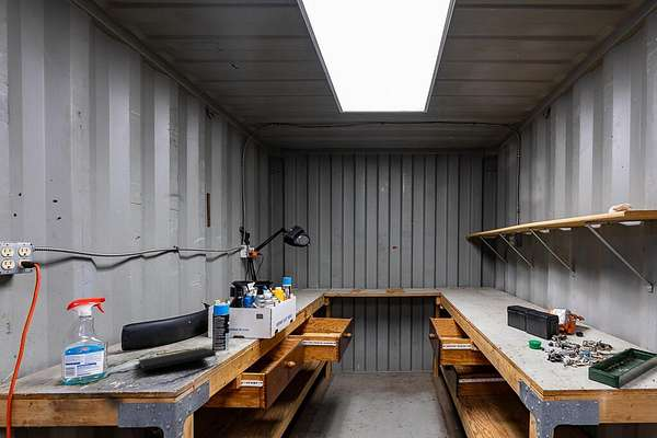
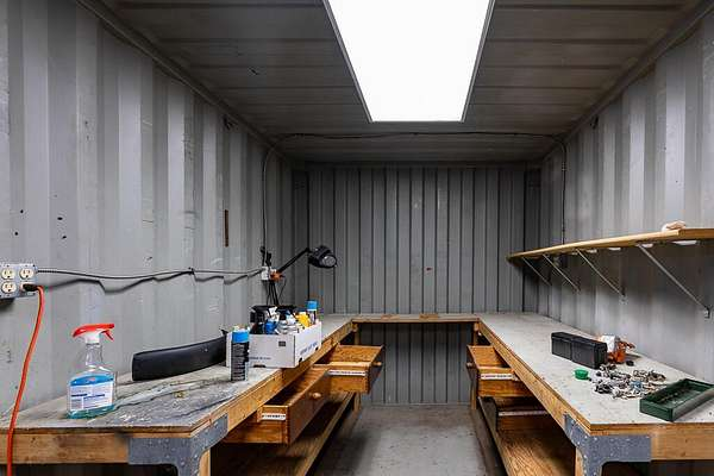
- notepad (176, 358)
